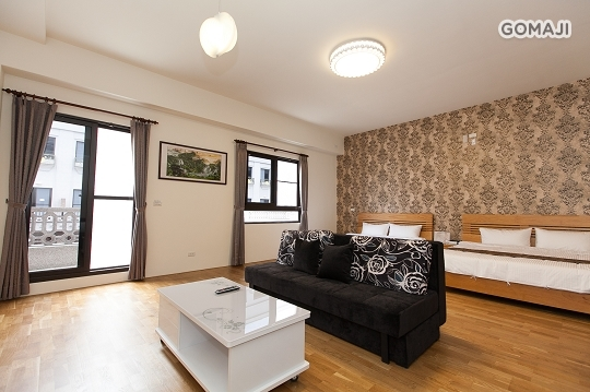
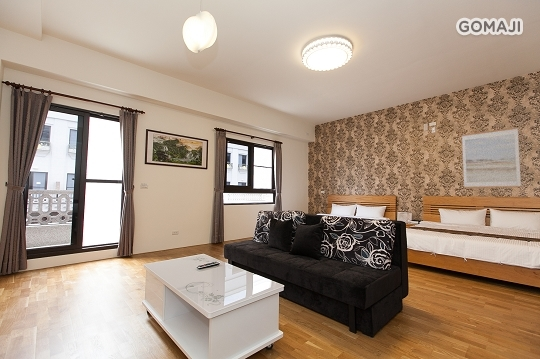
+ wall art (489, 159)
